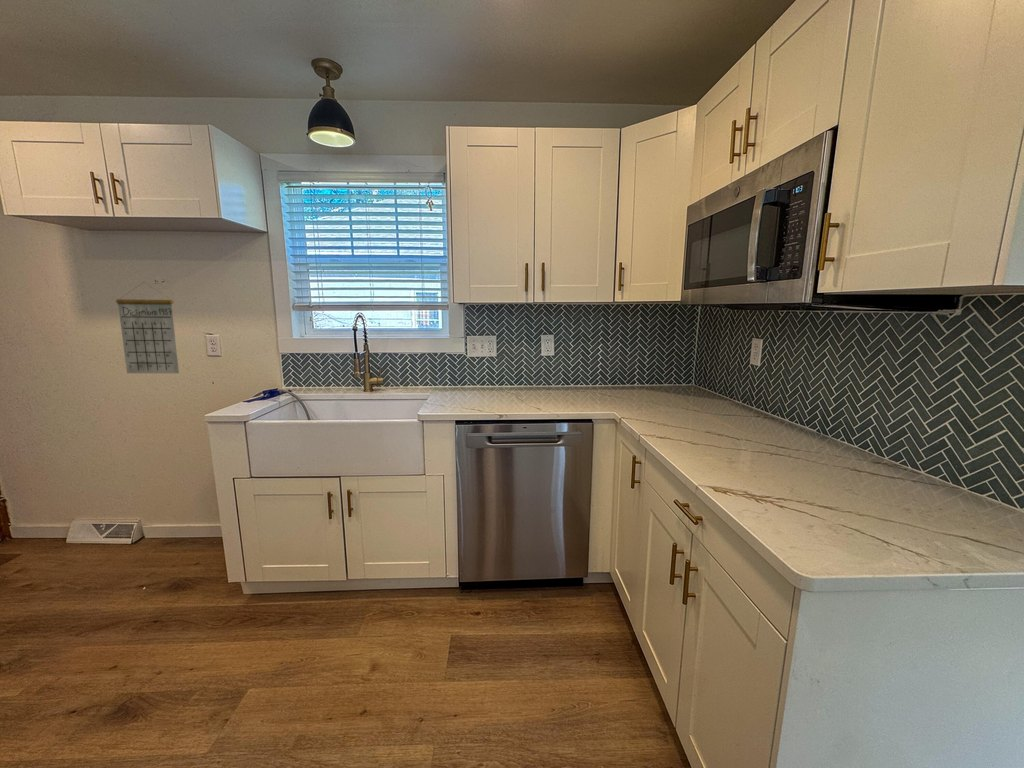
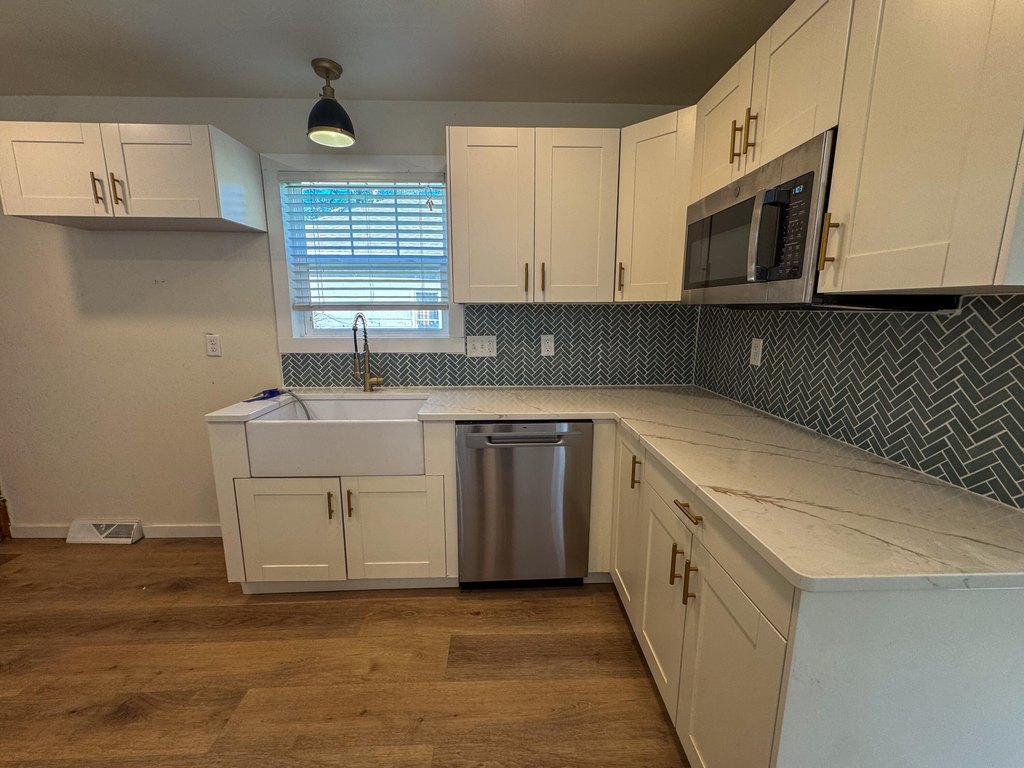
- calendar (148, 328)
